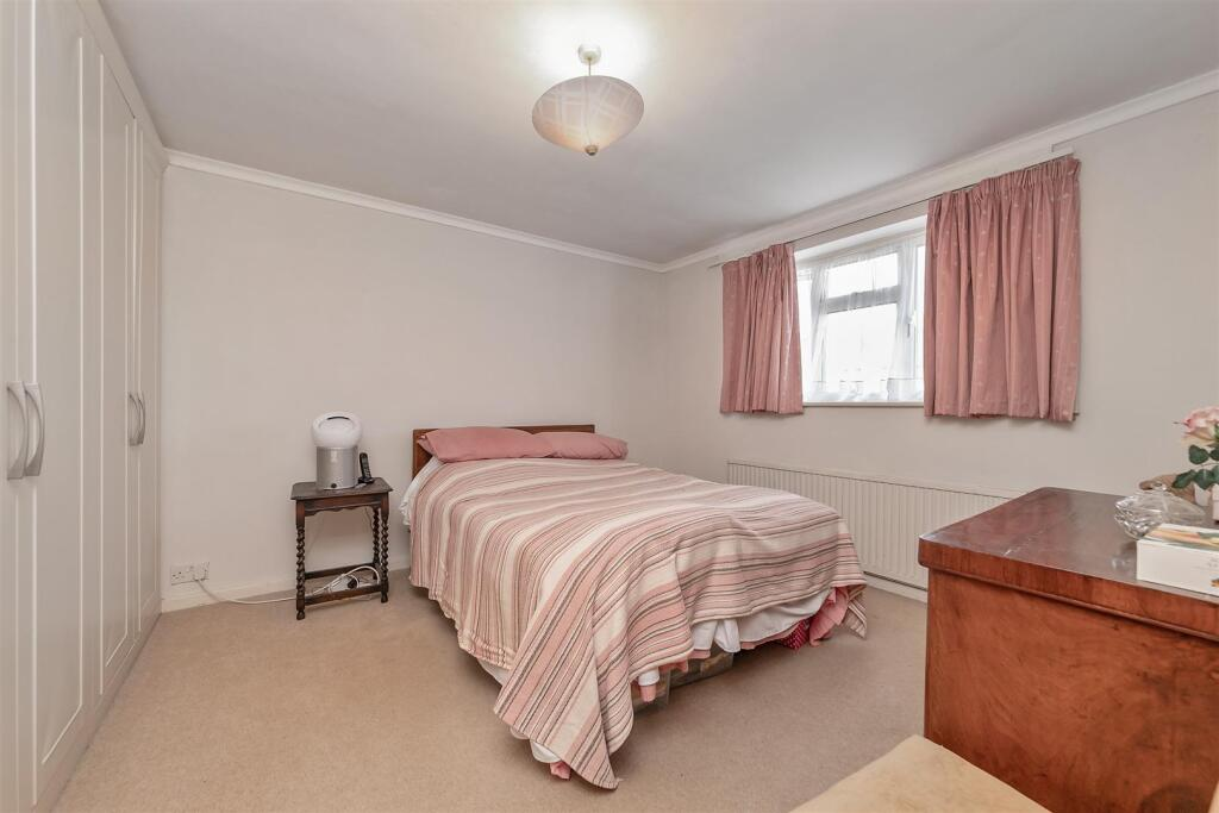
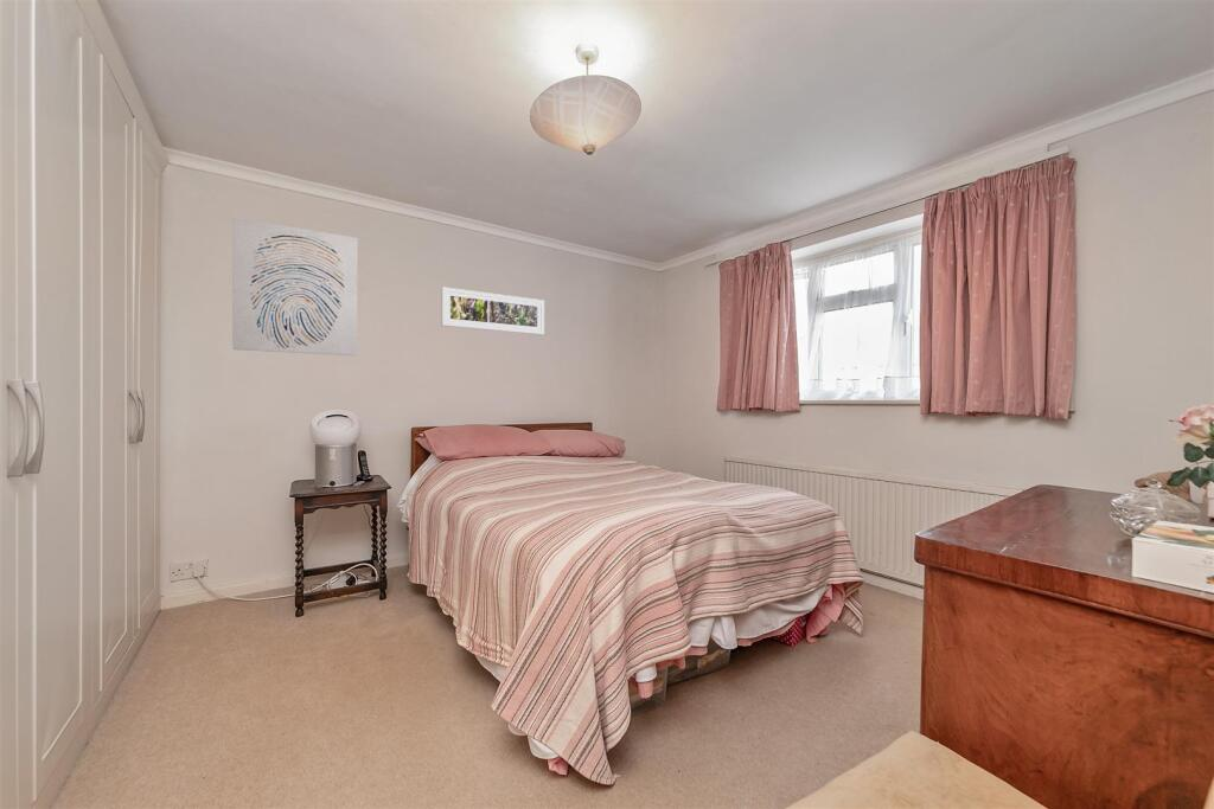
+ wall art (298, 290)
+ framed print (496, 312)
